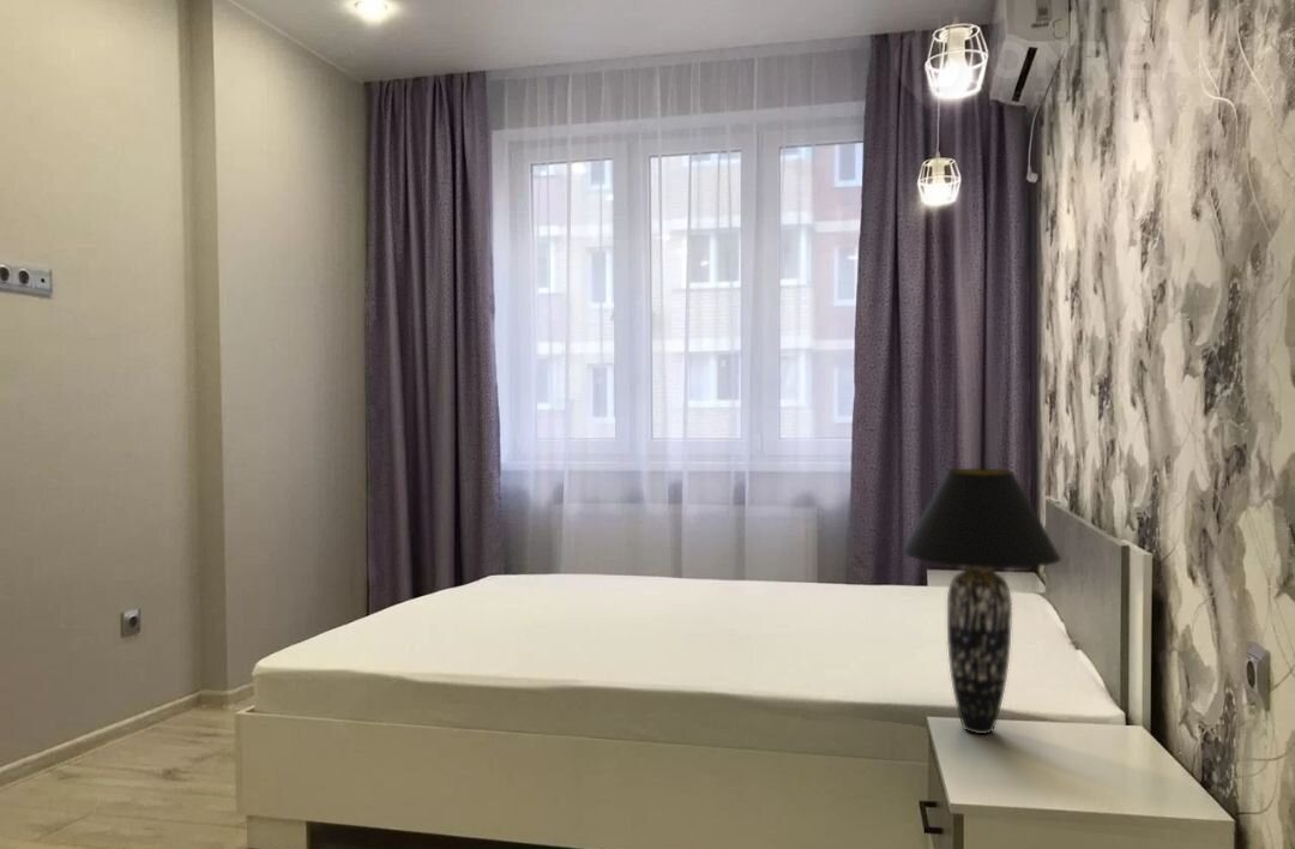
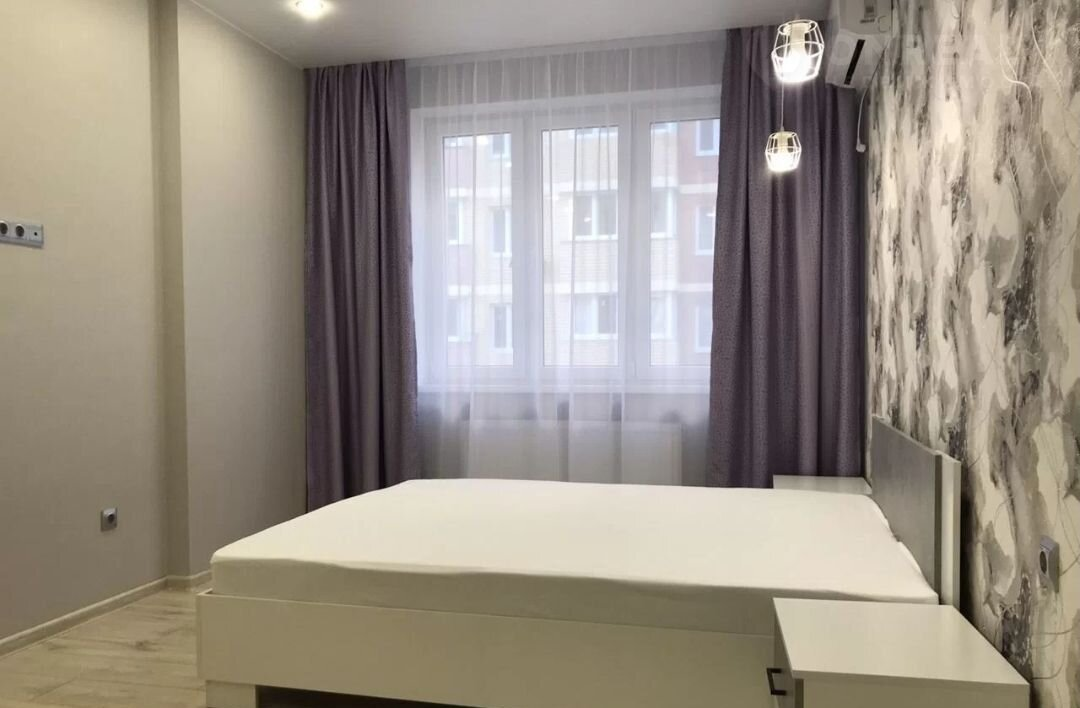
- table lamp (978, 601)
